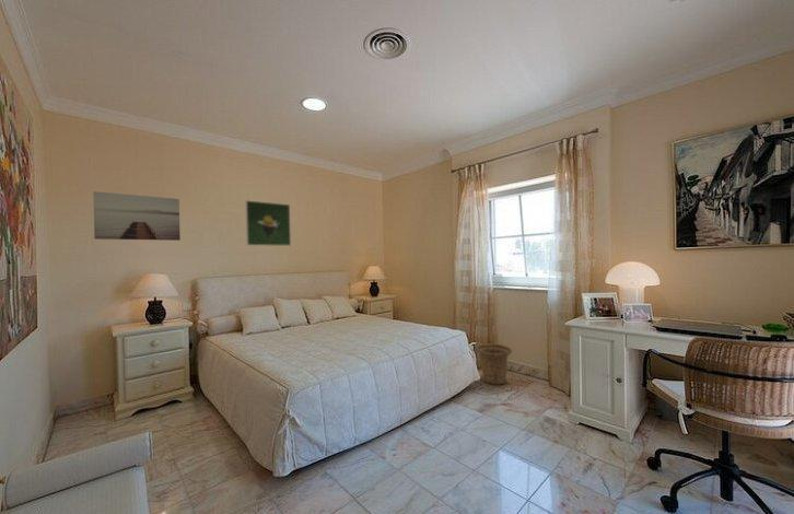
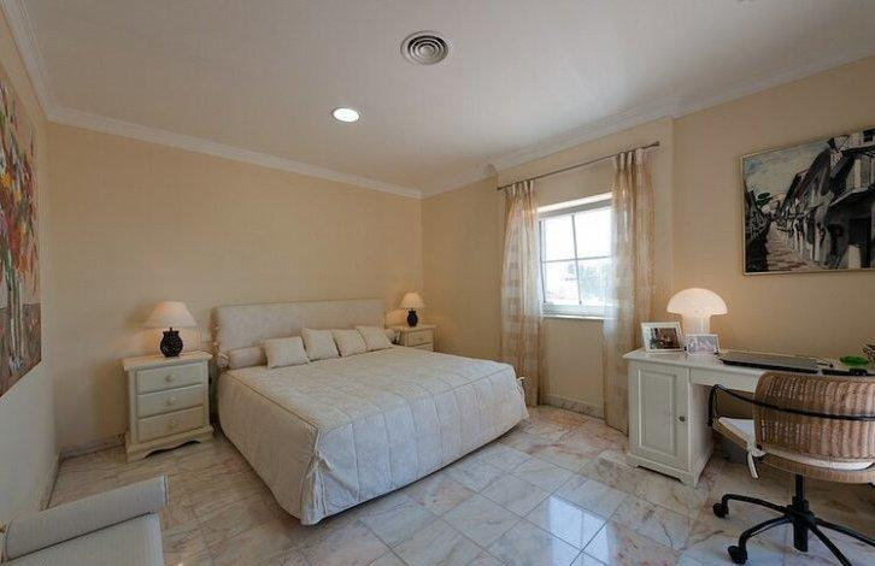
- basket (493, 364)
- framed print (269, 223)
- wall art (139, 218)
